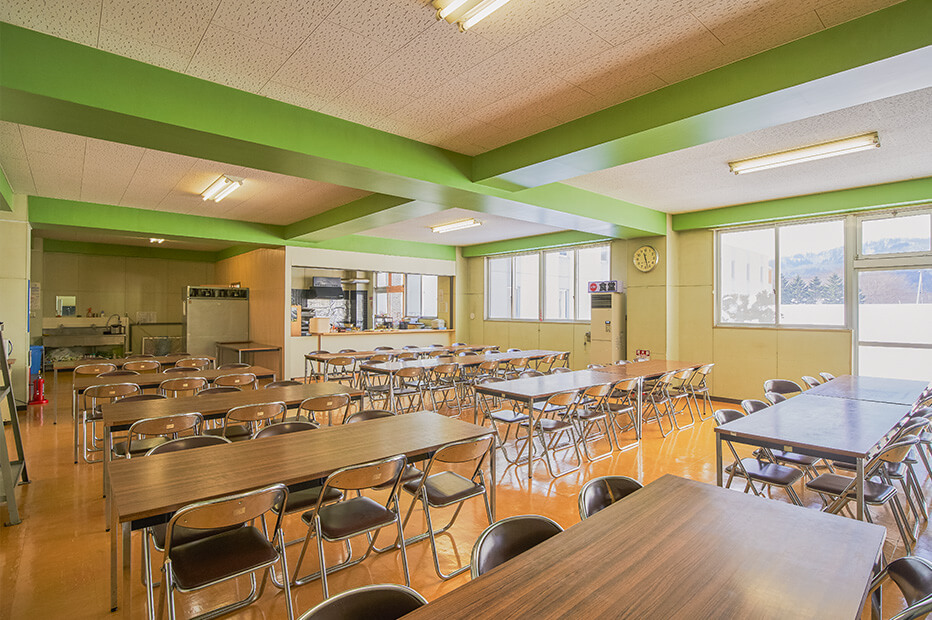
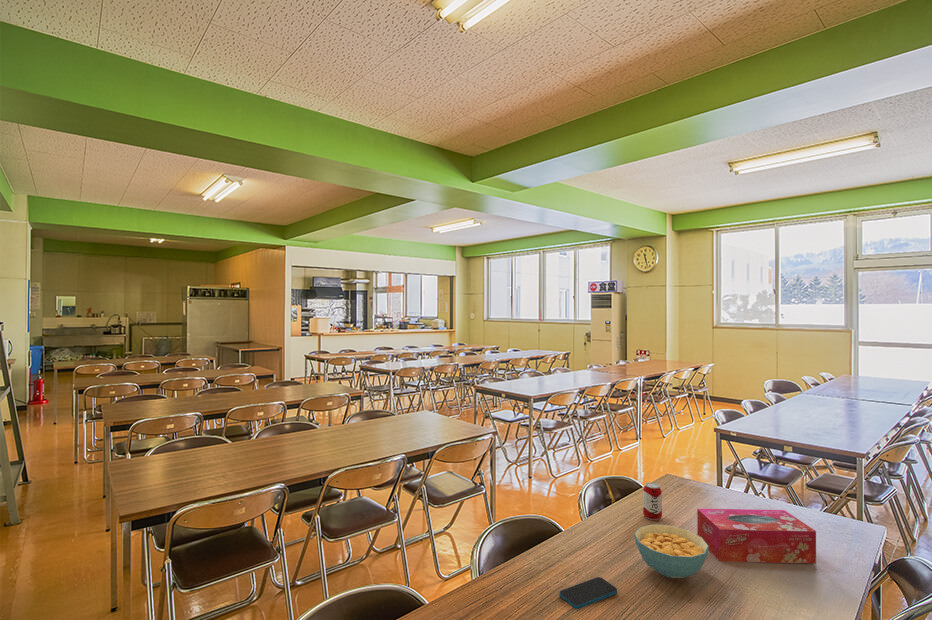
+ beverage can (652, 500)
+ tissue box (753, 534)
+ smartphone (588, 592)
+ cereal bowl (670, 556)
